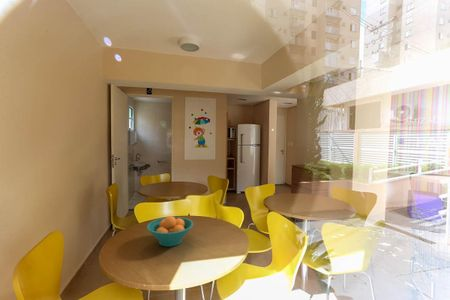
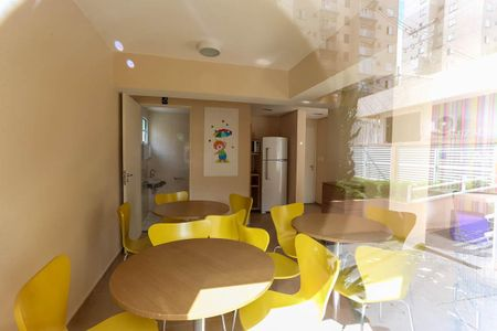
- fruit bowl (170, 229)
